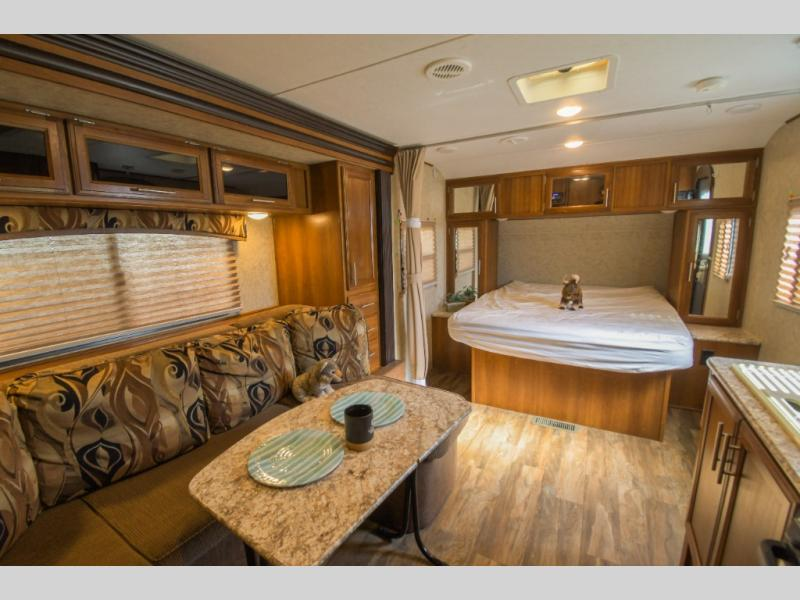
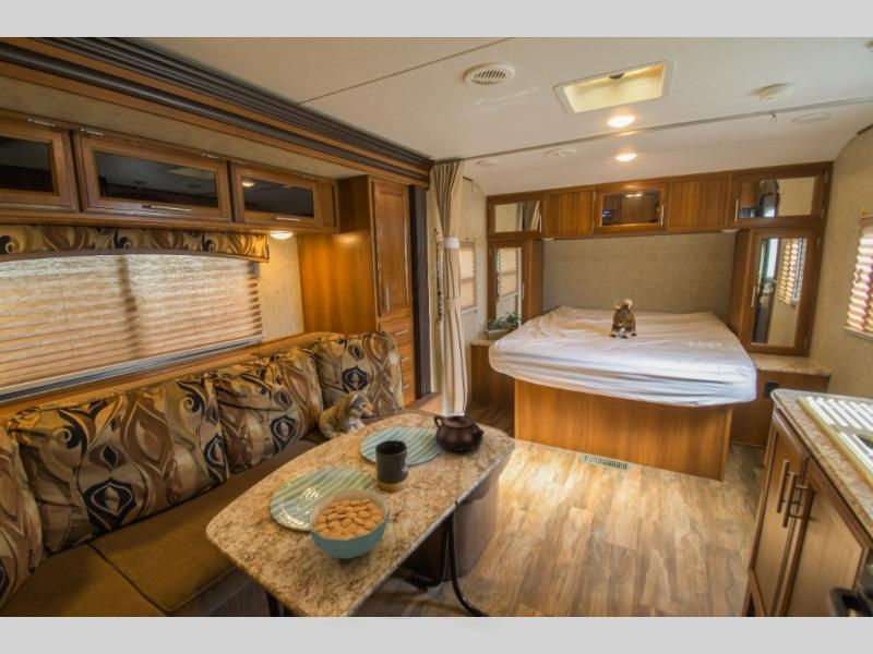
+ teapot (458, 428)
+ cereal bowl (350, 529)
